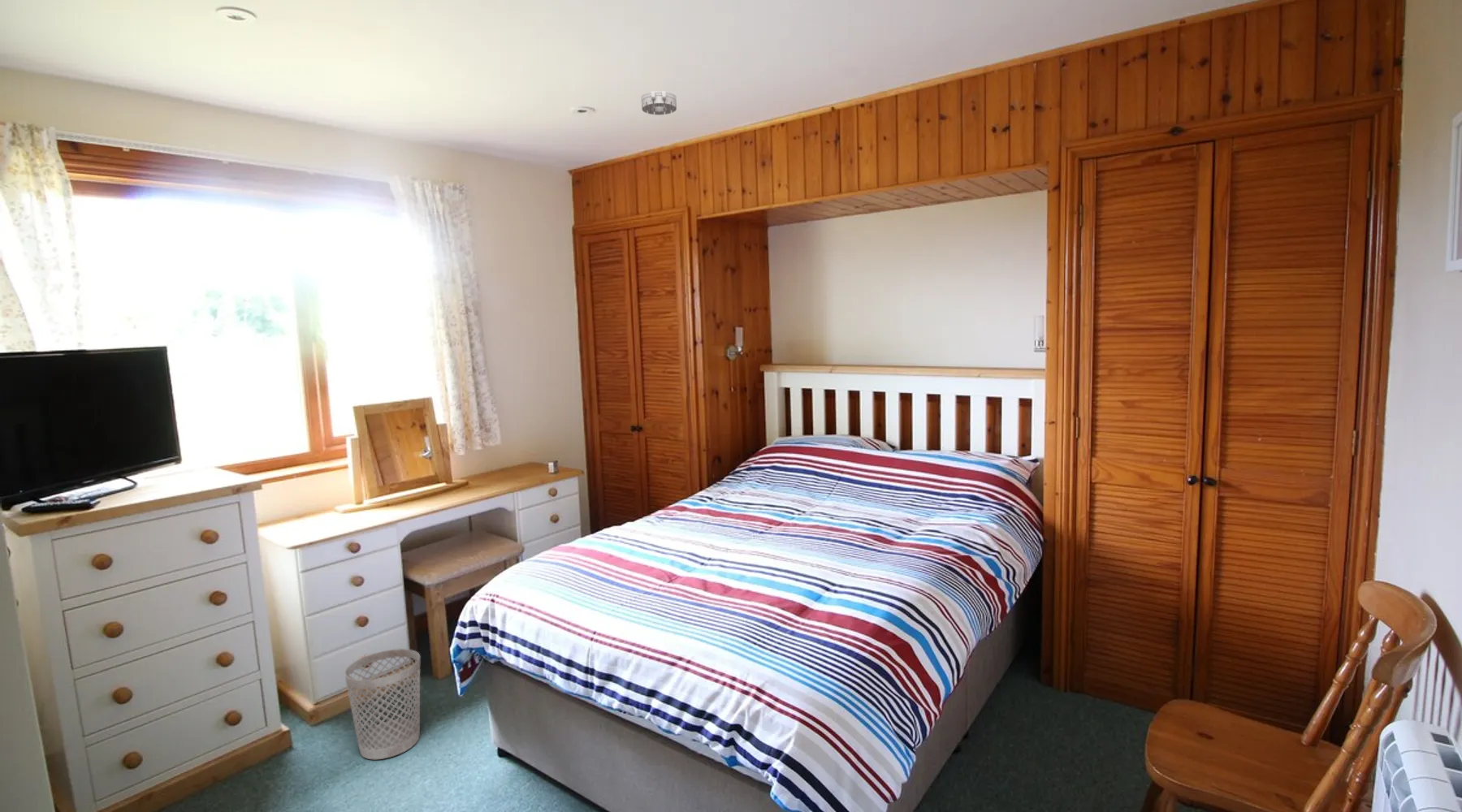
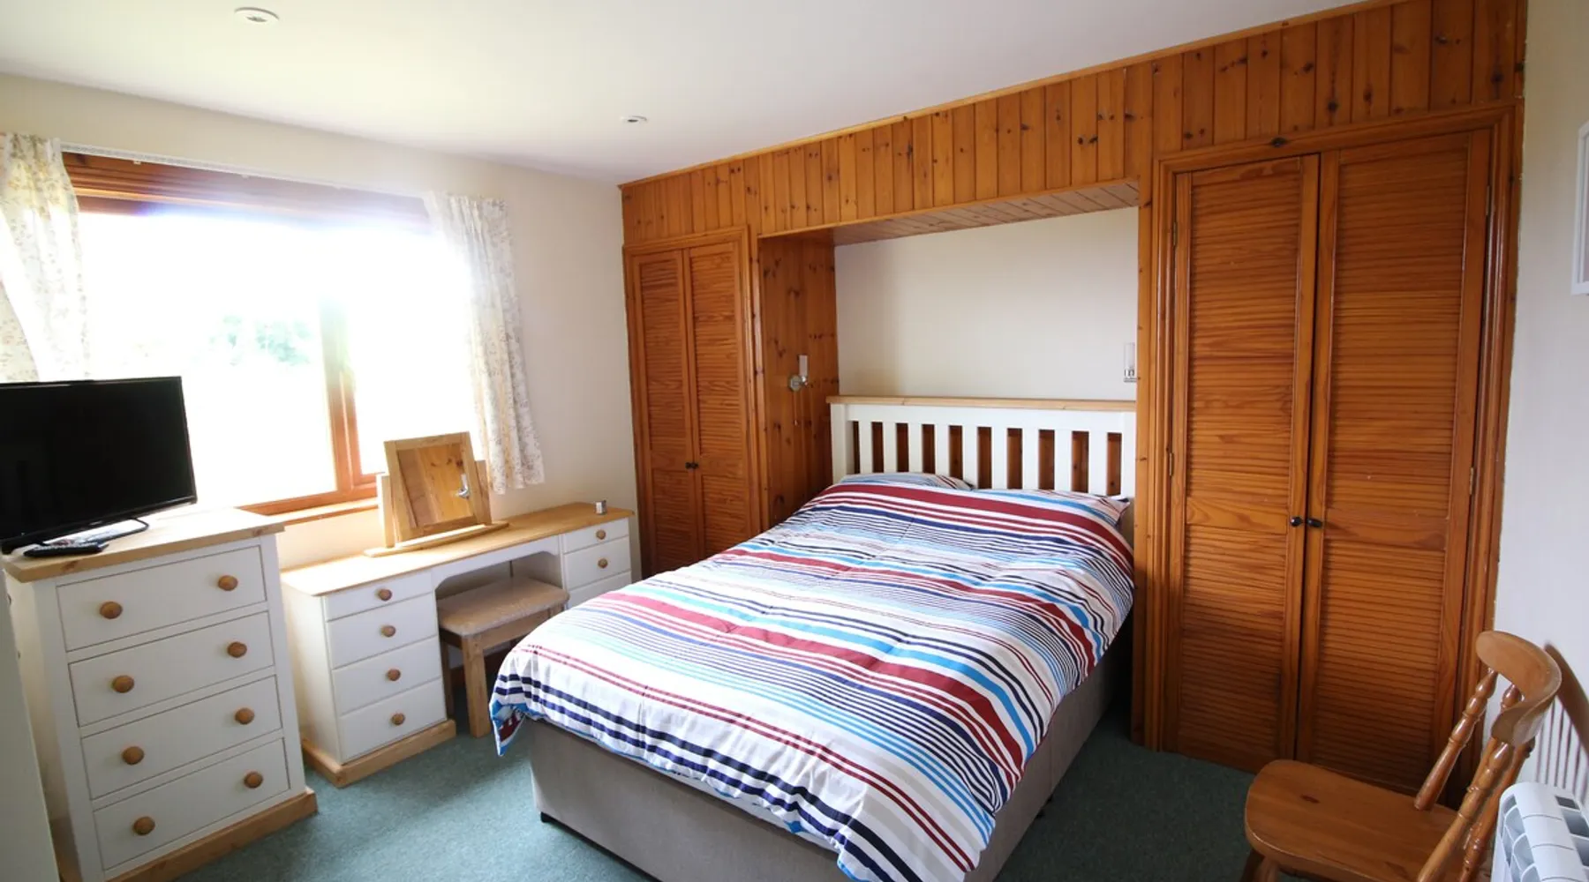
- wastebasket (387, 704)
- smoke detector (659, 102)
